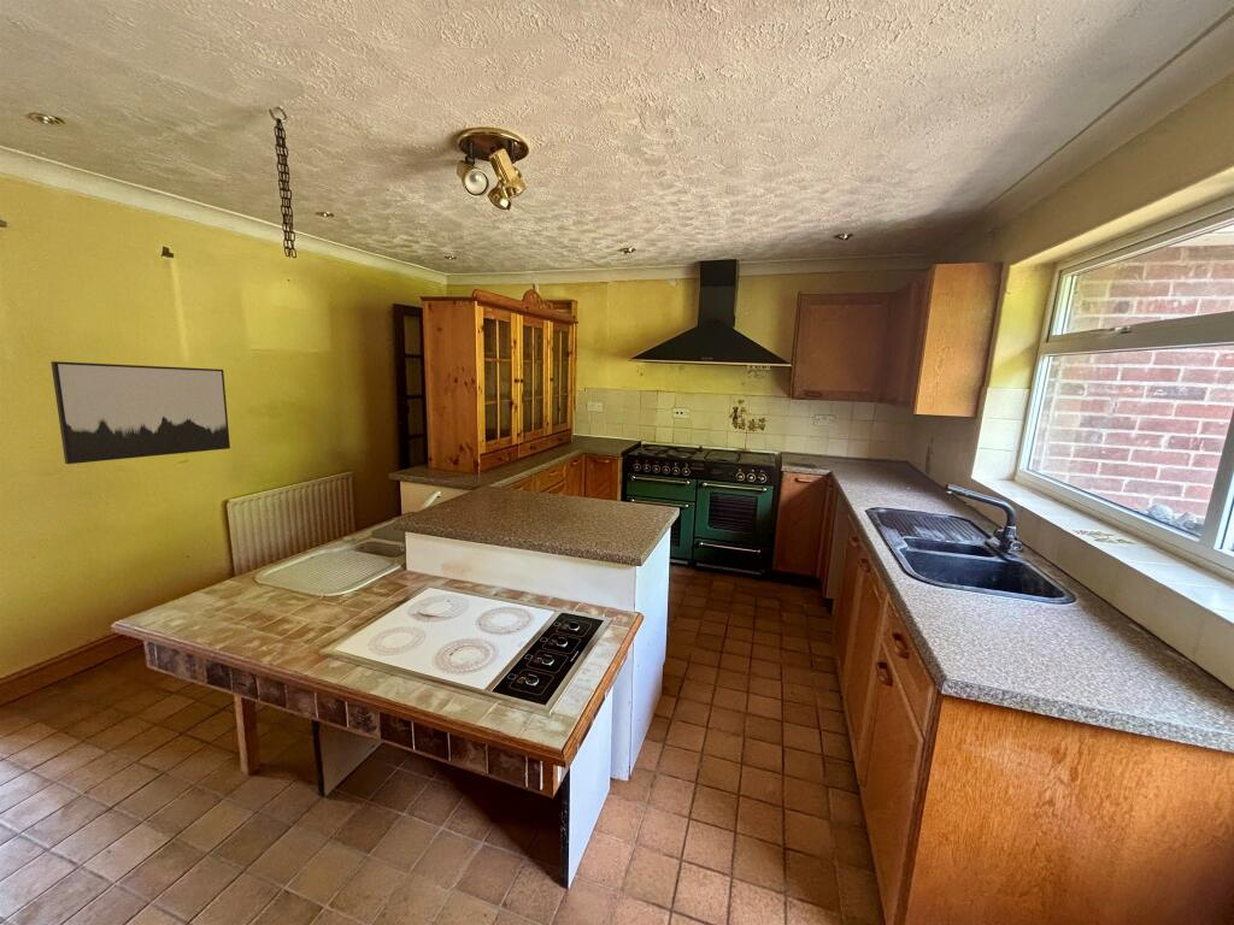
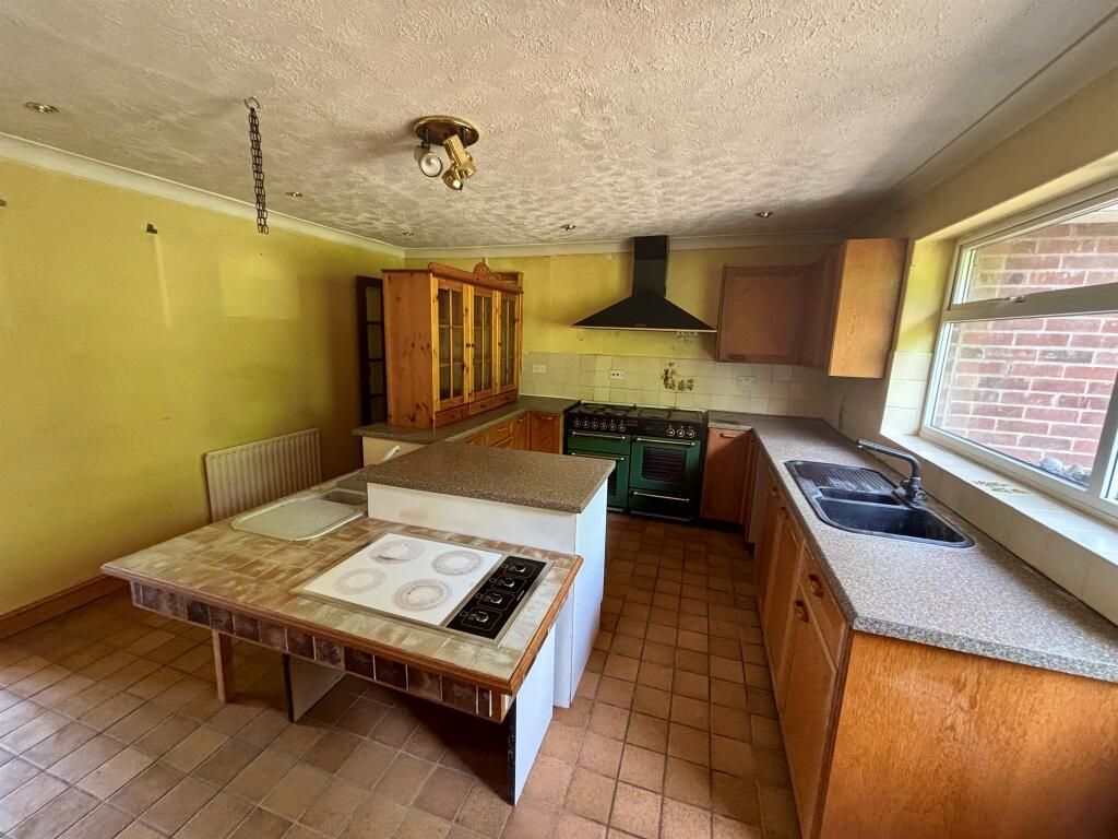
- wall art (153, 411)
